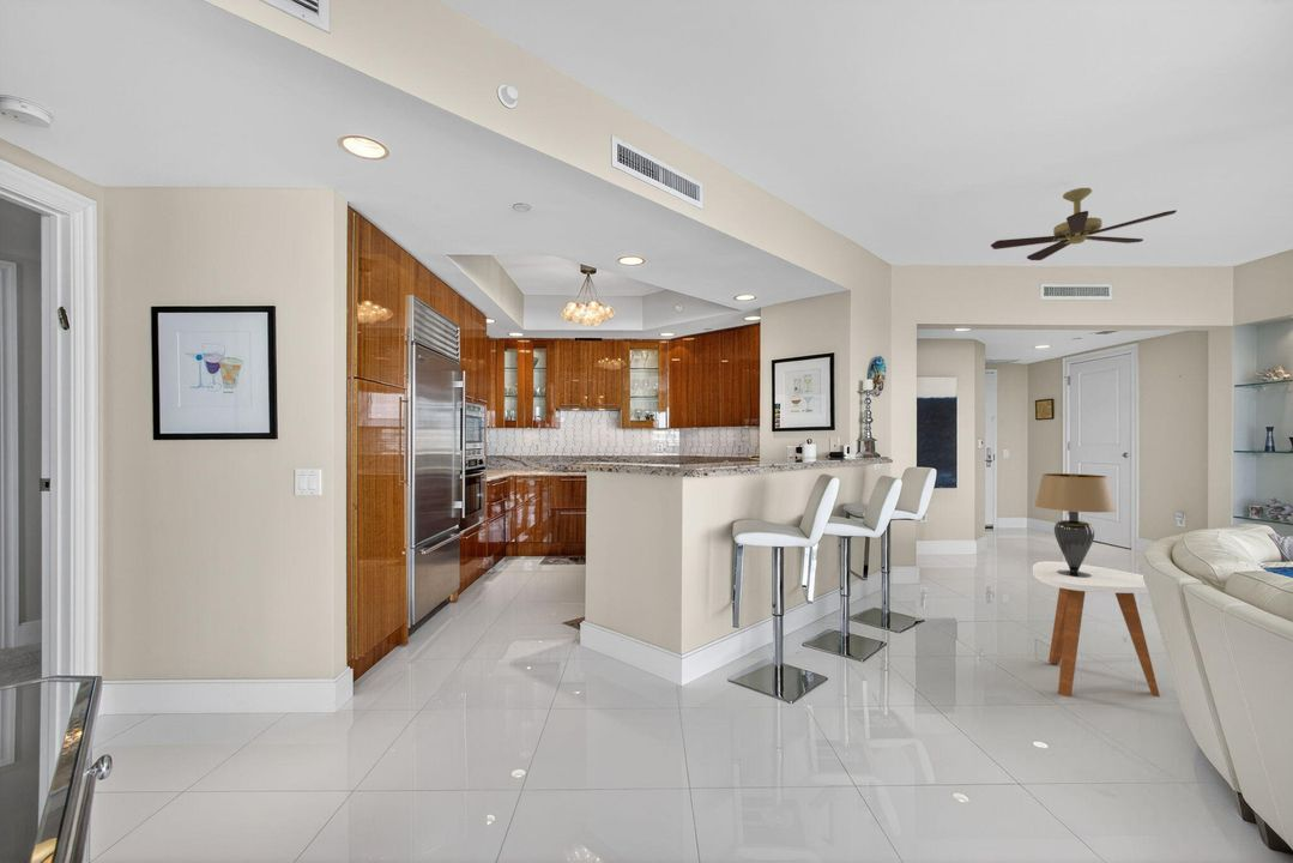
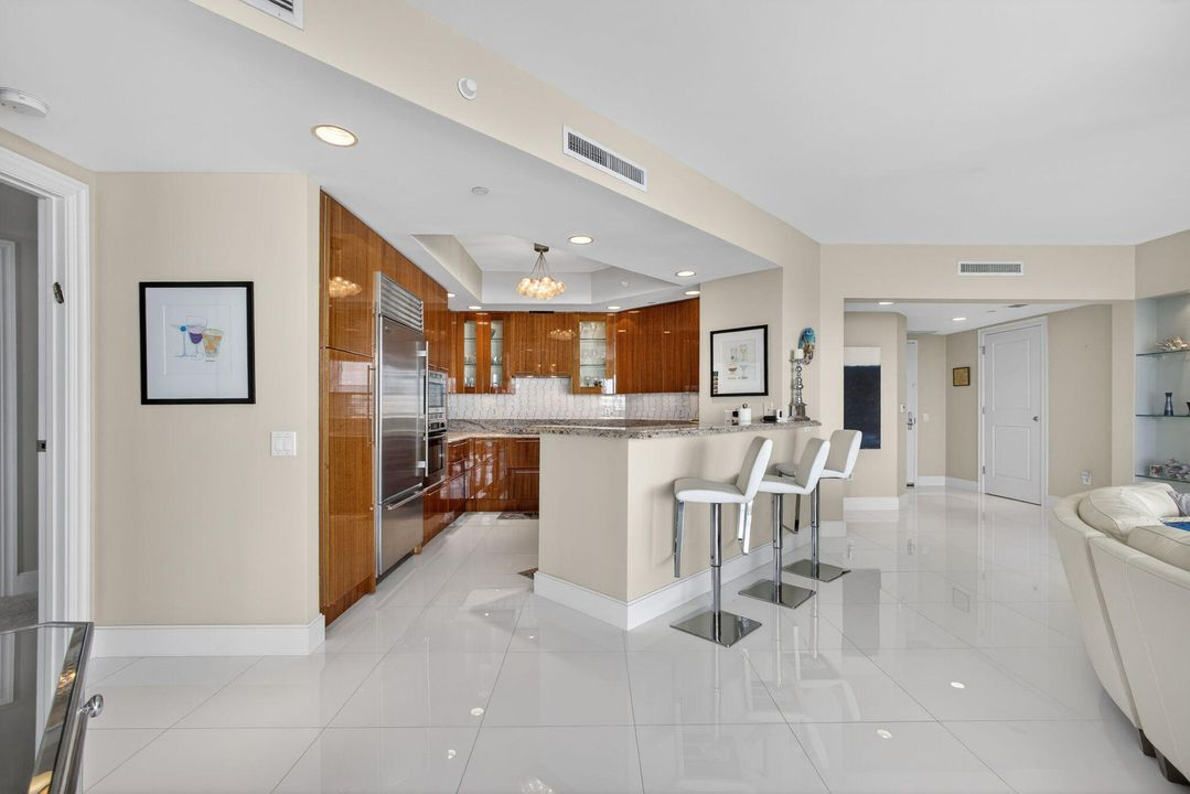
- table lamp (1074, 524)
- ceiling fan (1075, 216)
- side table (1080, 627)
